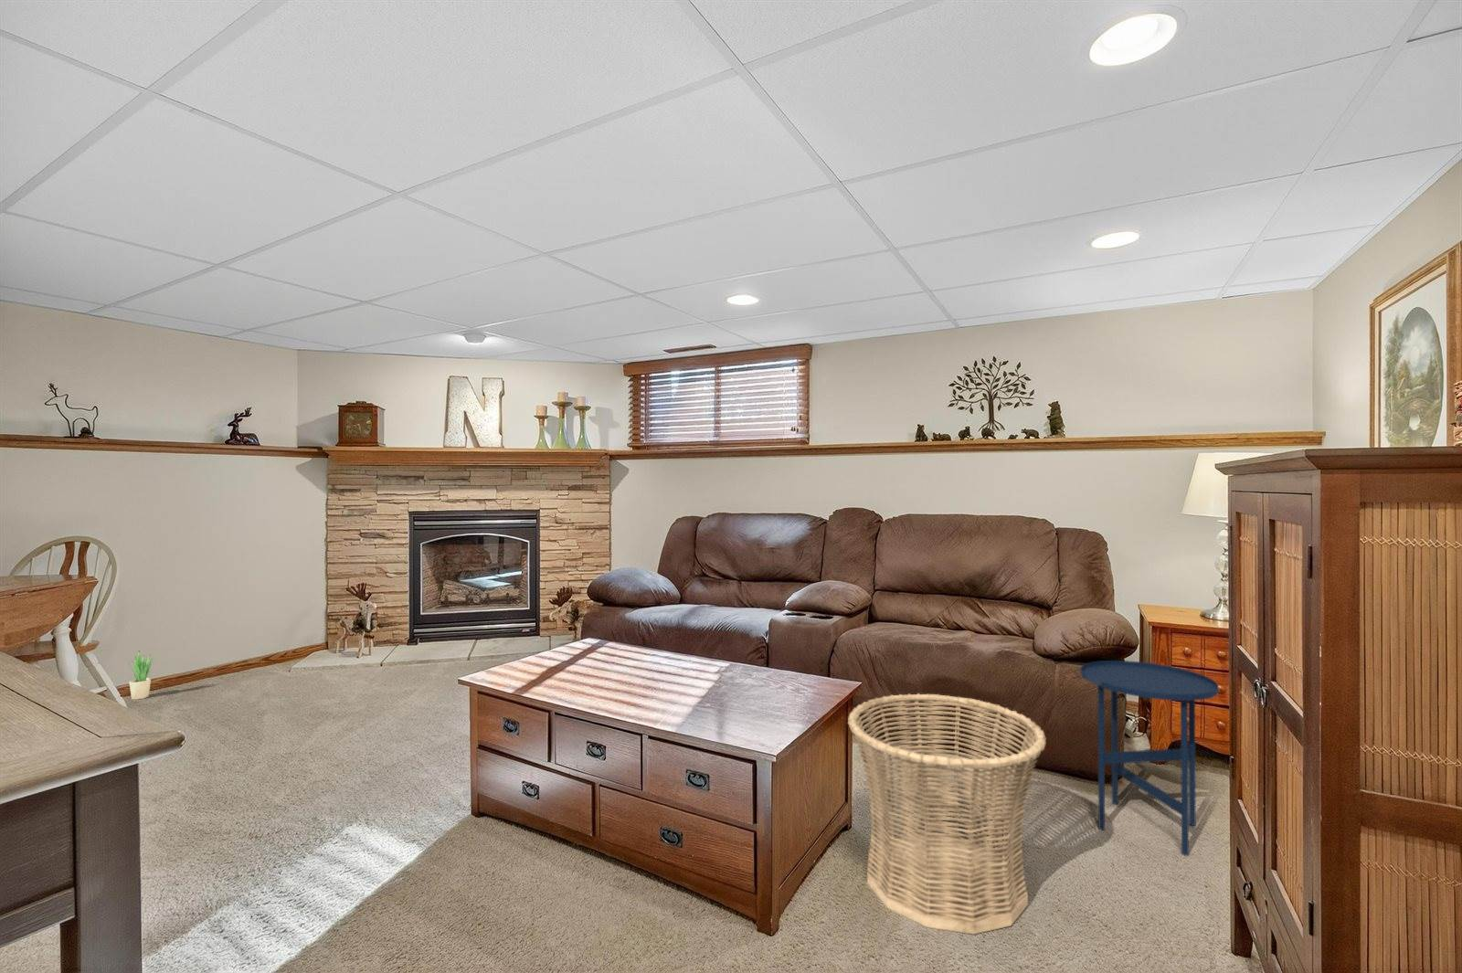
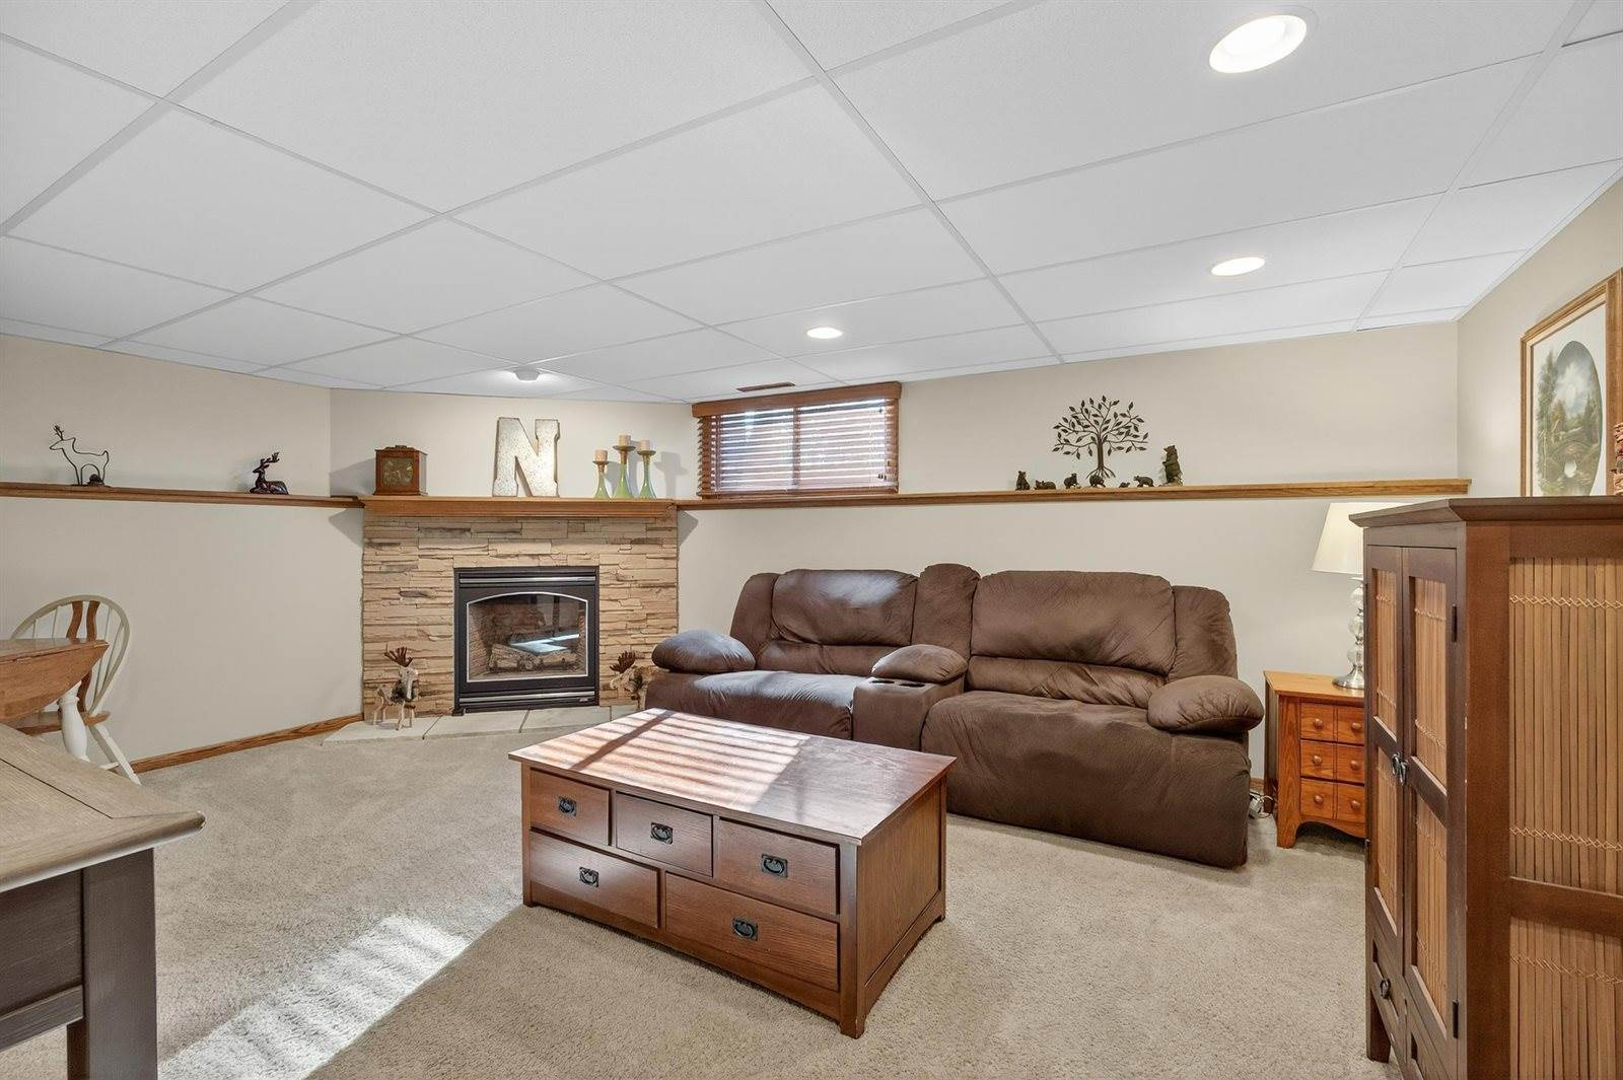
- basket (943, 801)
- potted plant (141, 672)
- side table (1147, 751)
